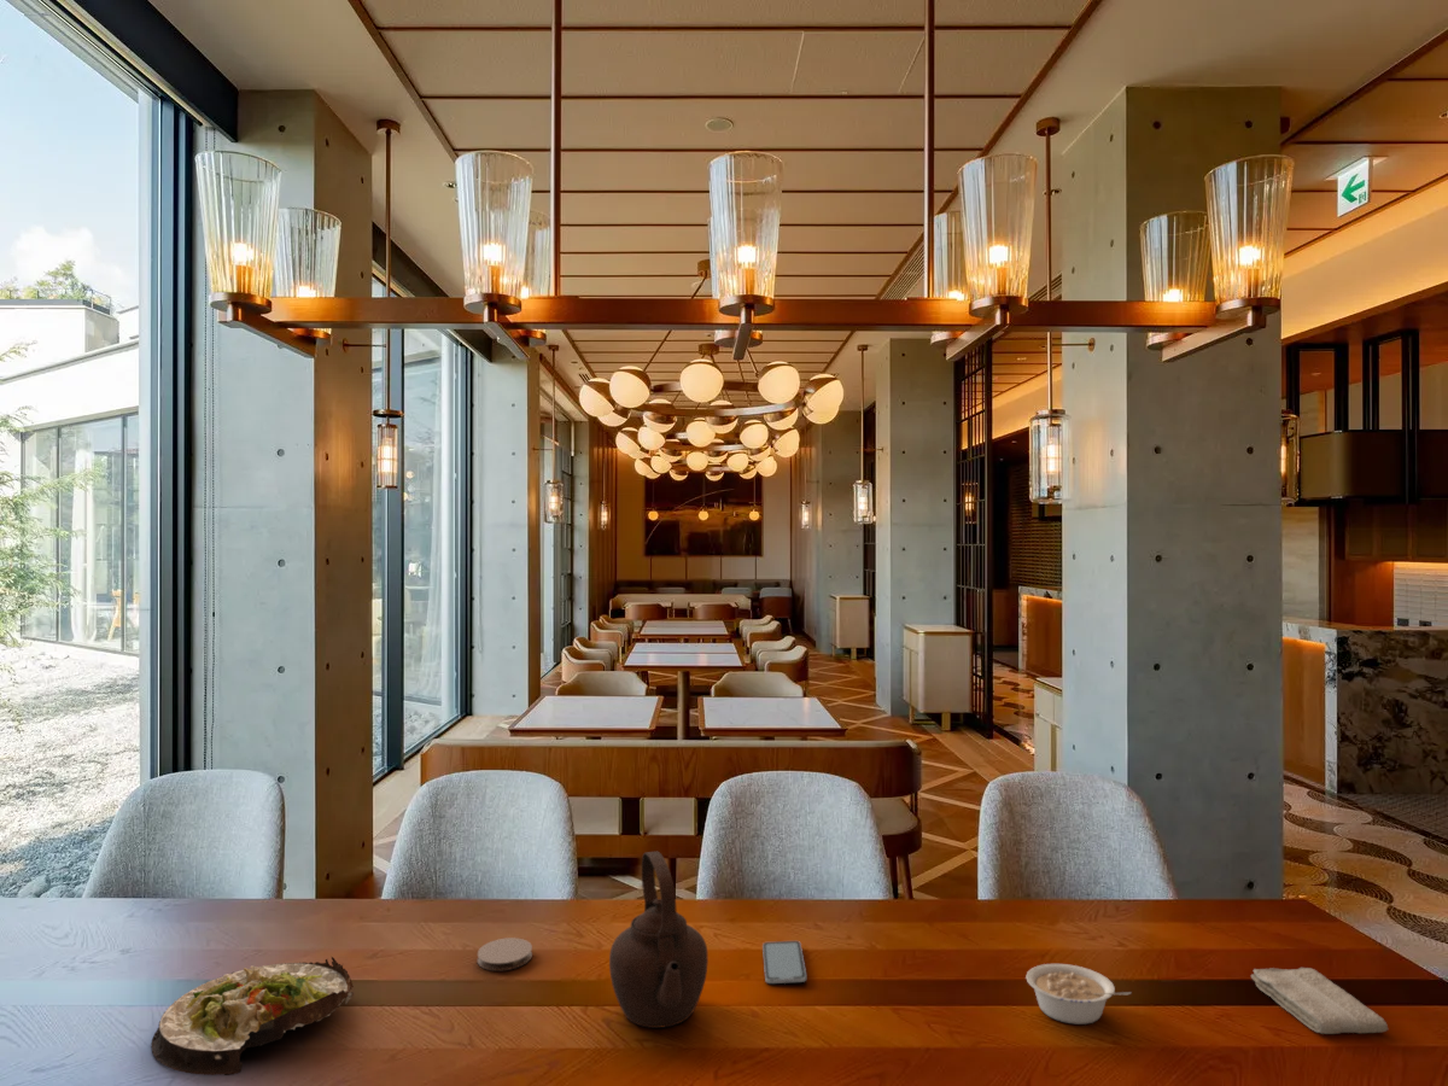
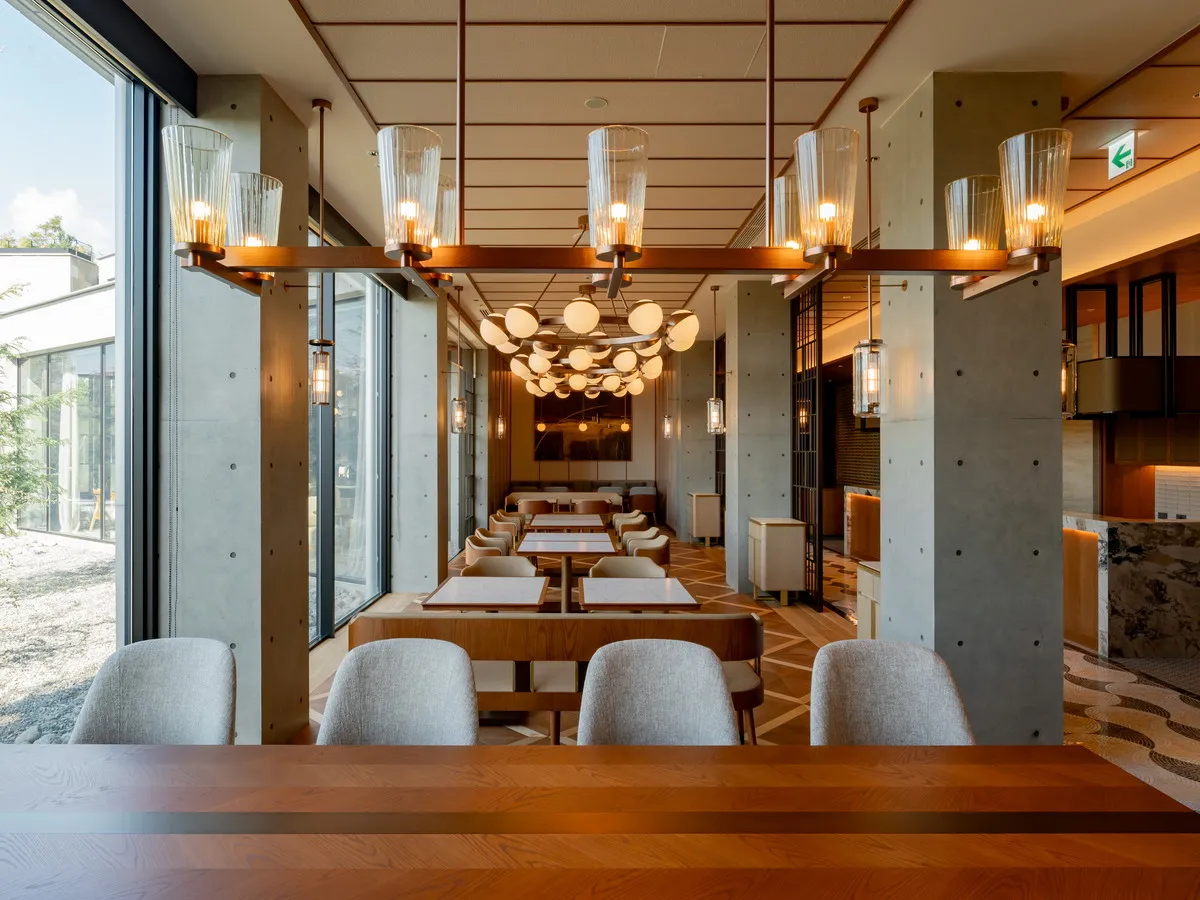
- teapot (661, 940)
- smartphone (783, 961)
- coaster (504, 953)
- salad plate (252, 1000)
- washcloth (1314, 998)
- legume (1073, 993)
